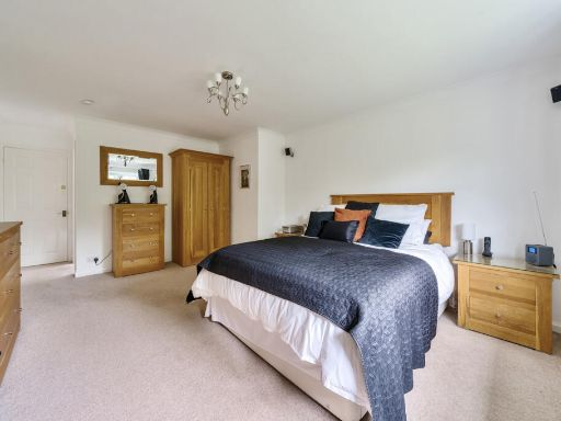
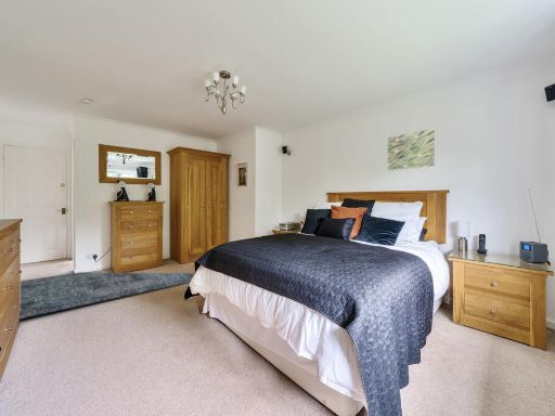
+ rug (116, 280)
+ wall art (409, 151)
